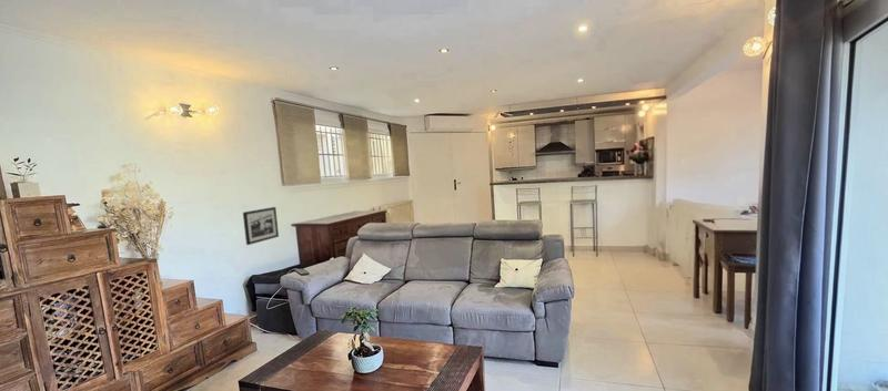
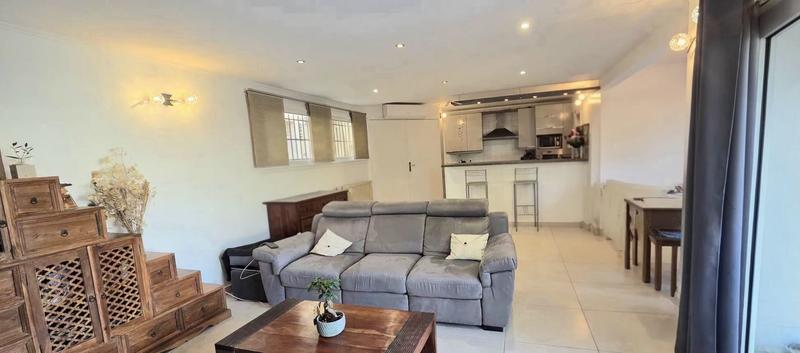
- picture frame (261, 225)
